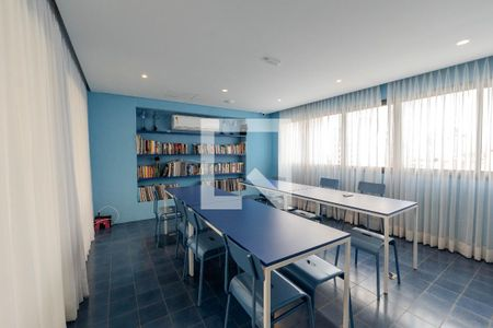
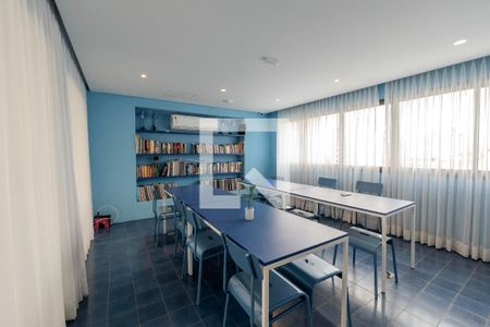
+ potted plant (249, 201)
